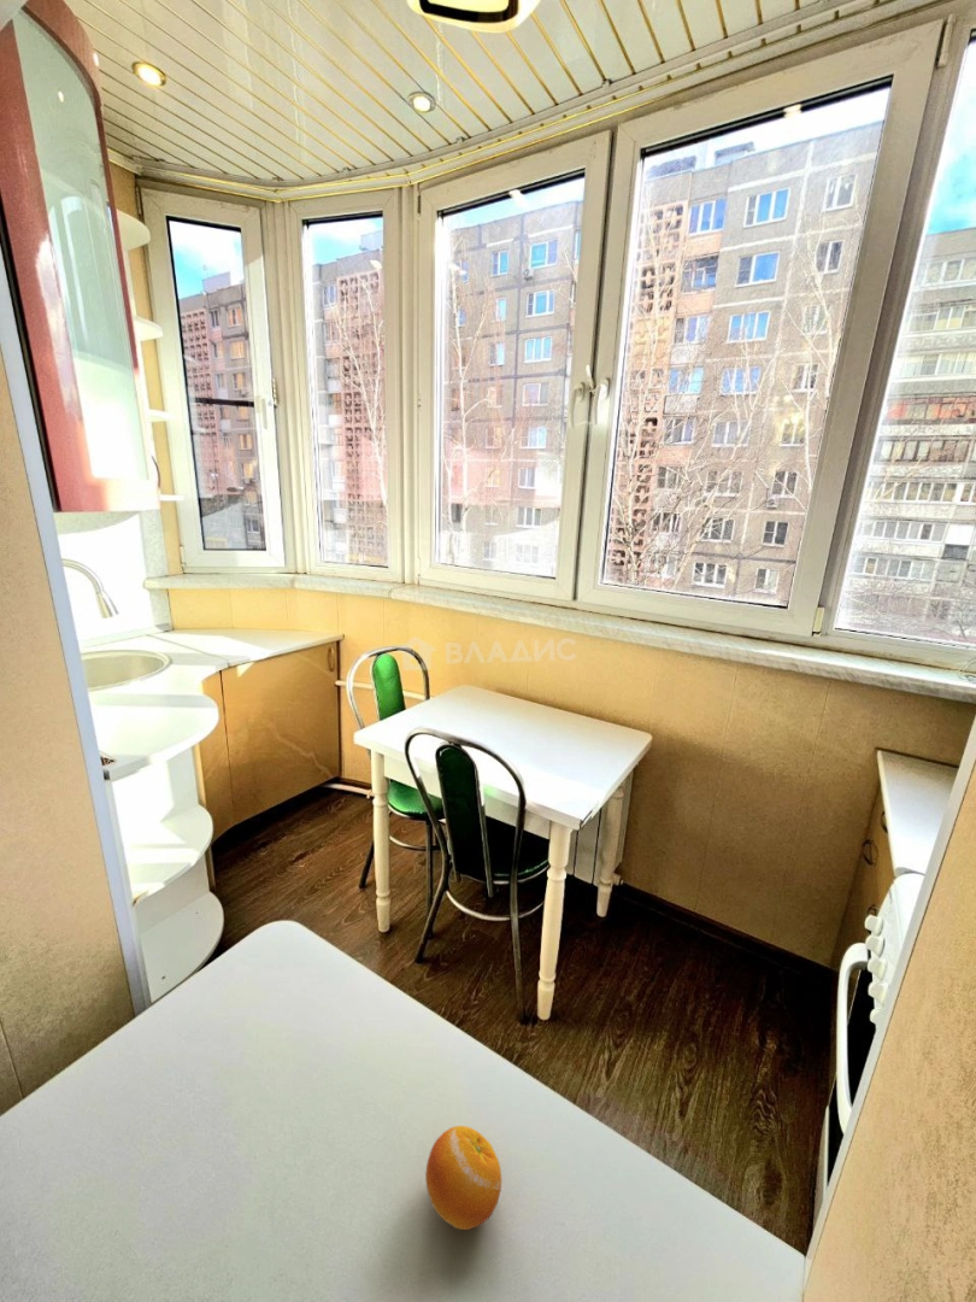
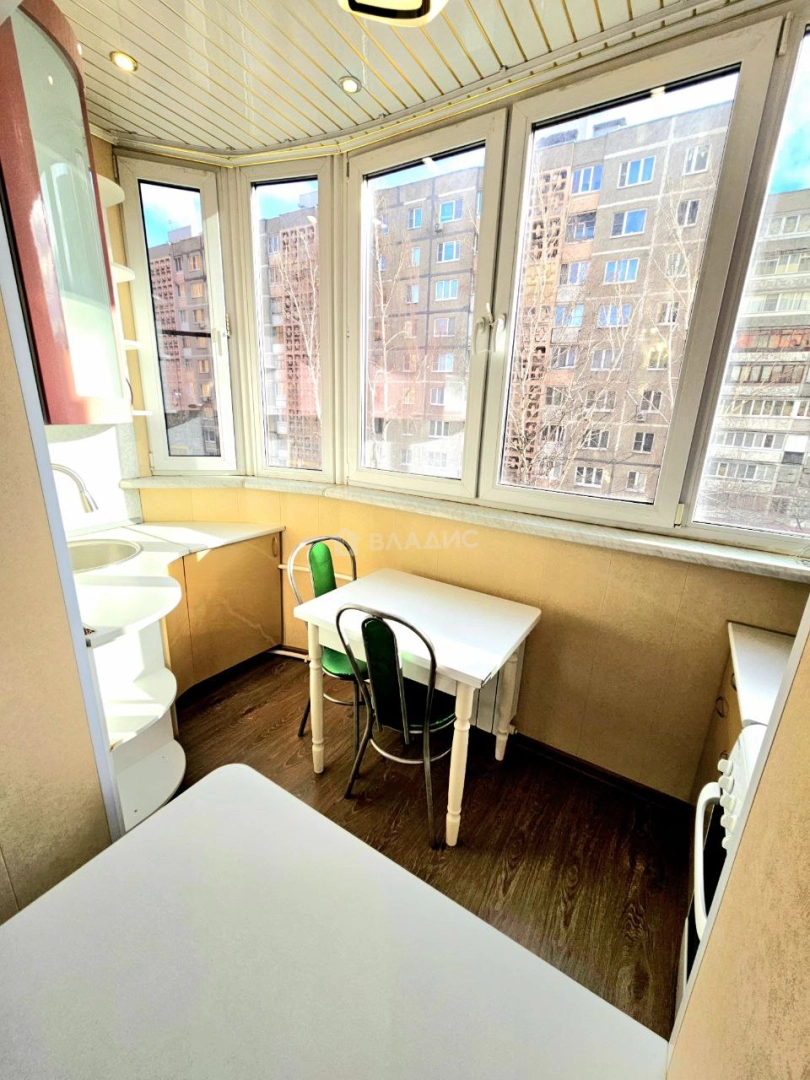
- fruit (464, 1174)
